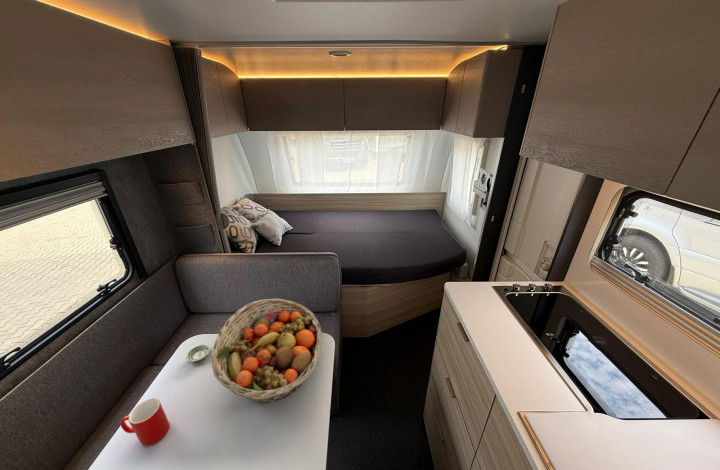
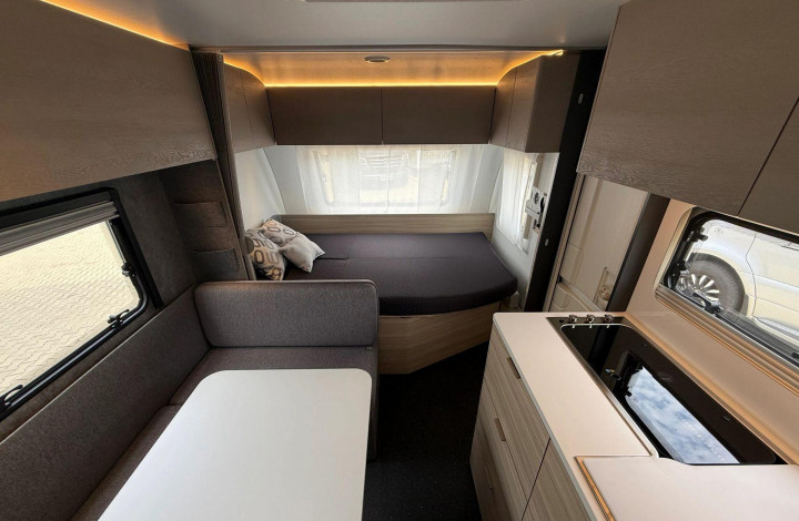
- cup (145, 421)
- saucer (198, 354)
- fruit basket (273, 345)
